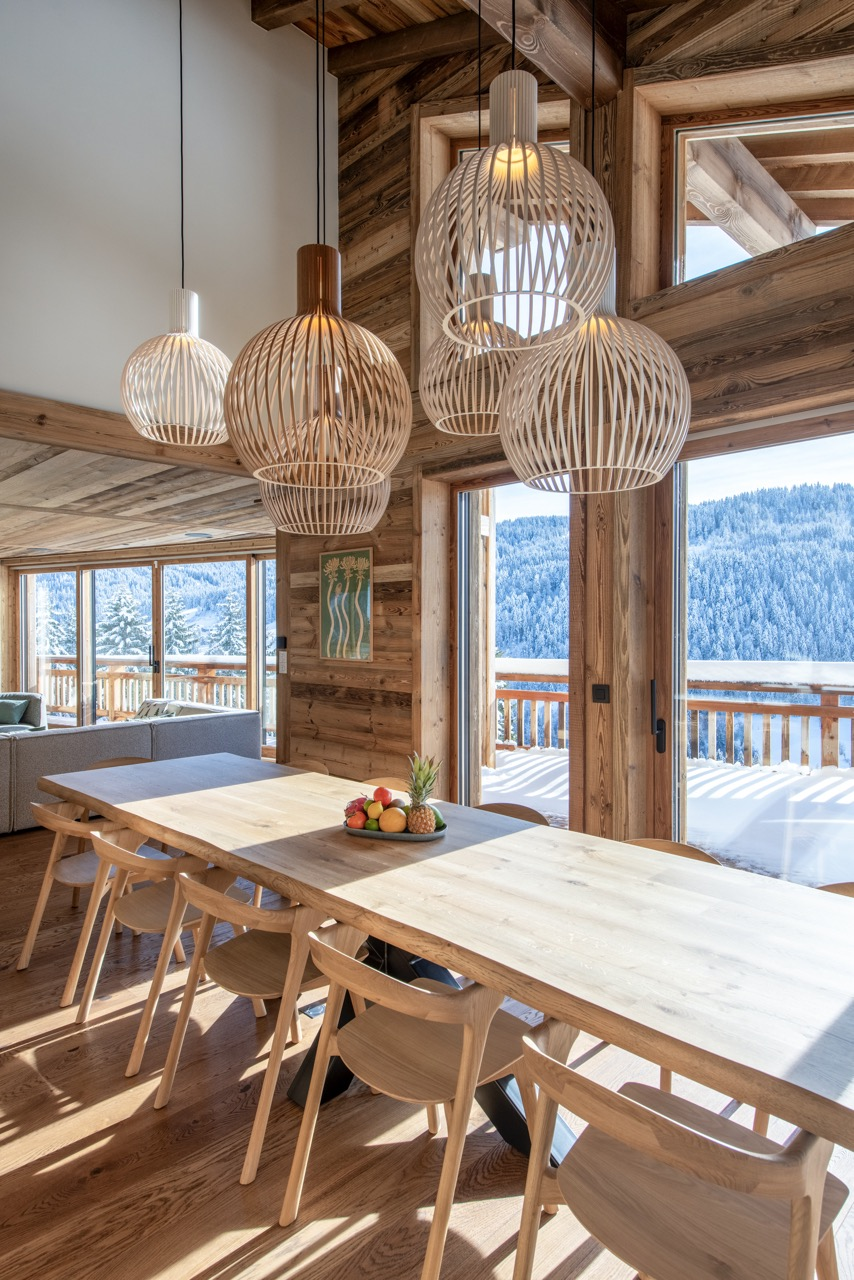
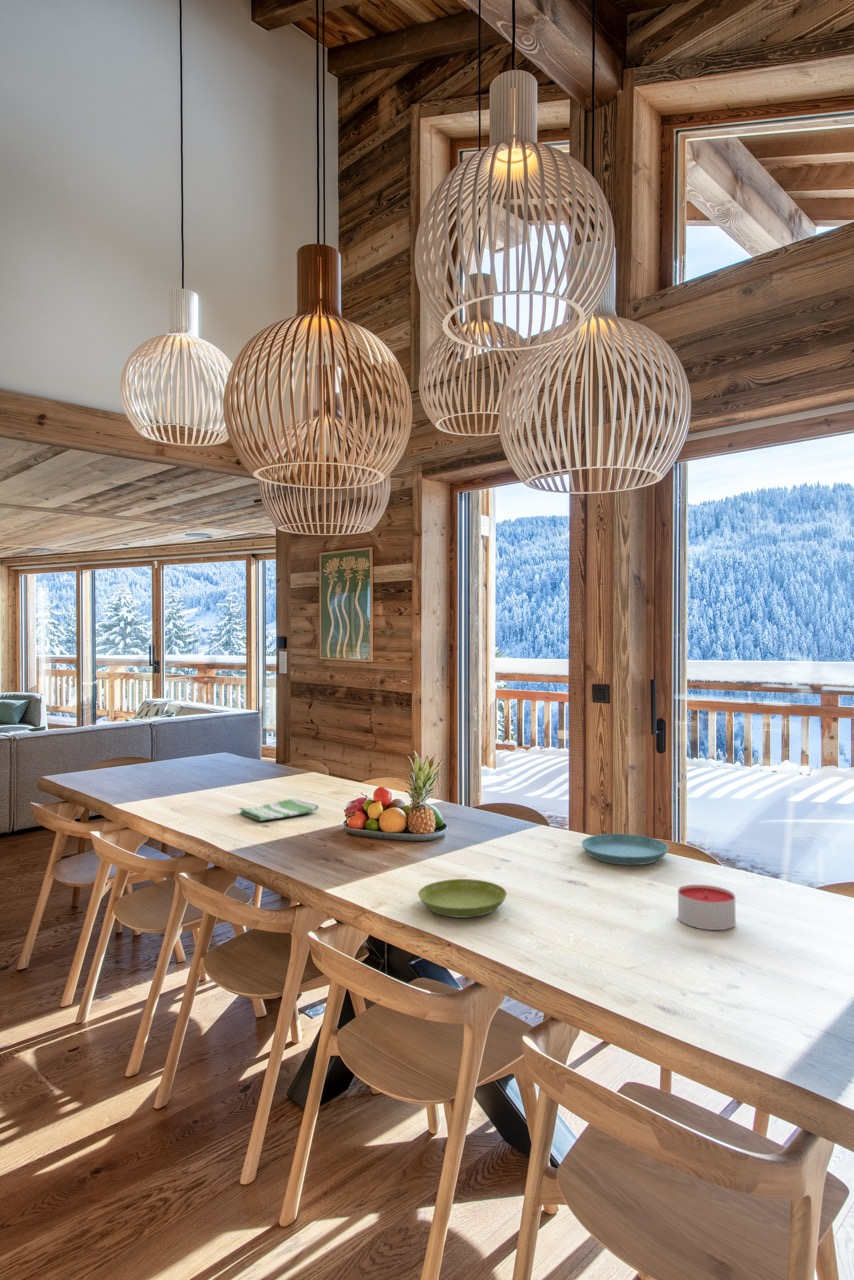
+ candle (706, 905)
+ dish towel (279, 809)
+ saucer (462, 899)
+ saucer (624, 849)
